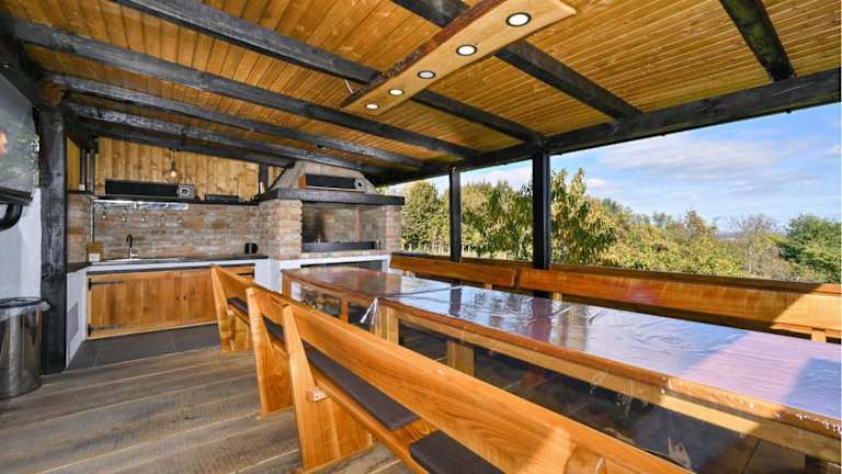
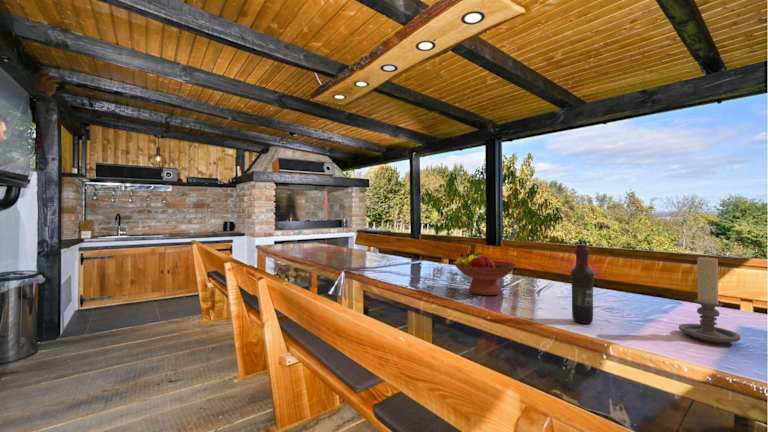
+ fruit bowl (484, 272)
+ wine bottle (582, 283)
+ candle holder (707, 296)
